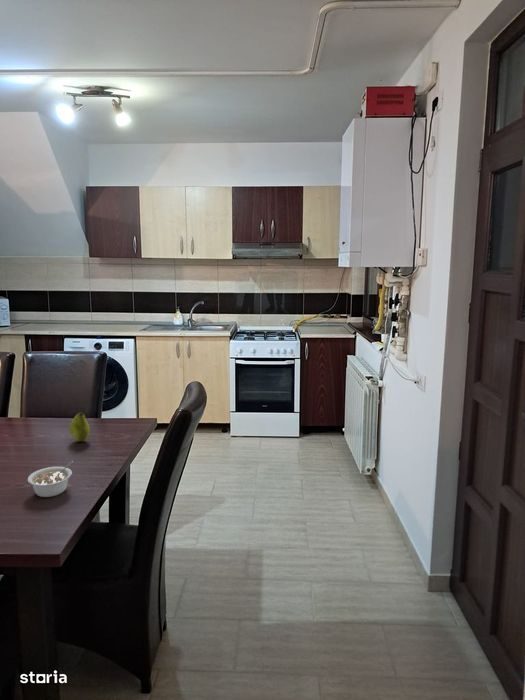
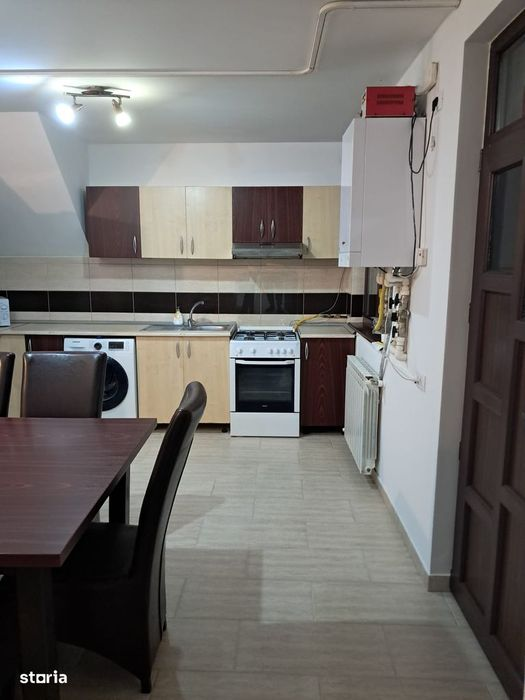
- fruit (79, 426)
- legume (50, 480)
